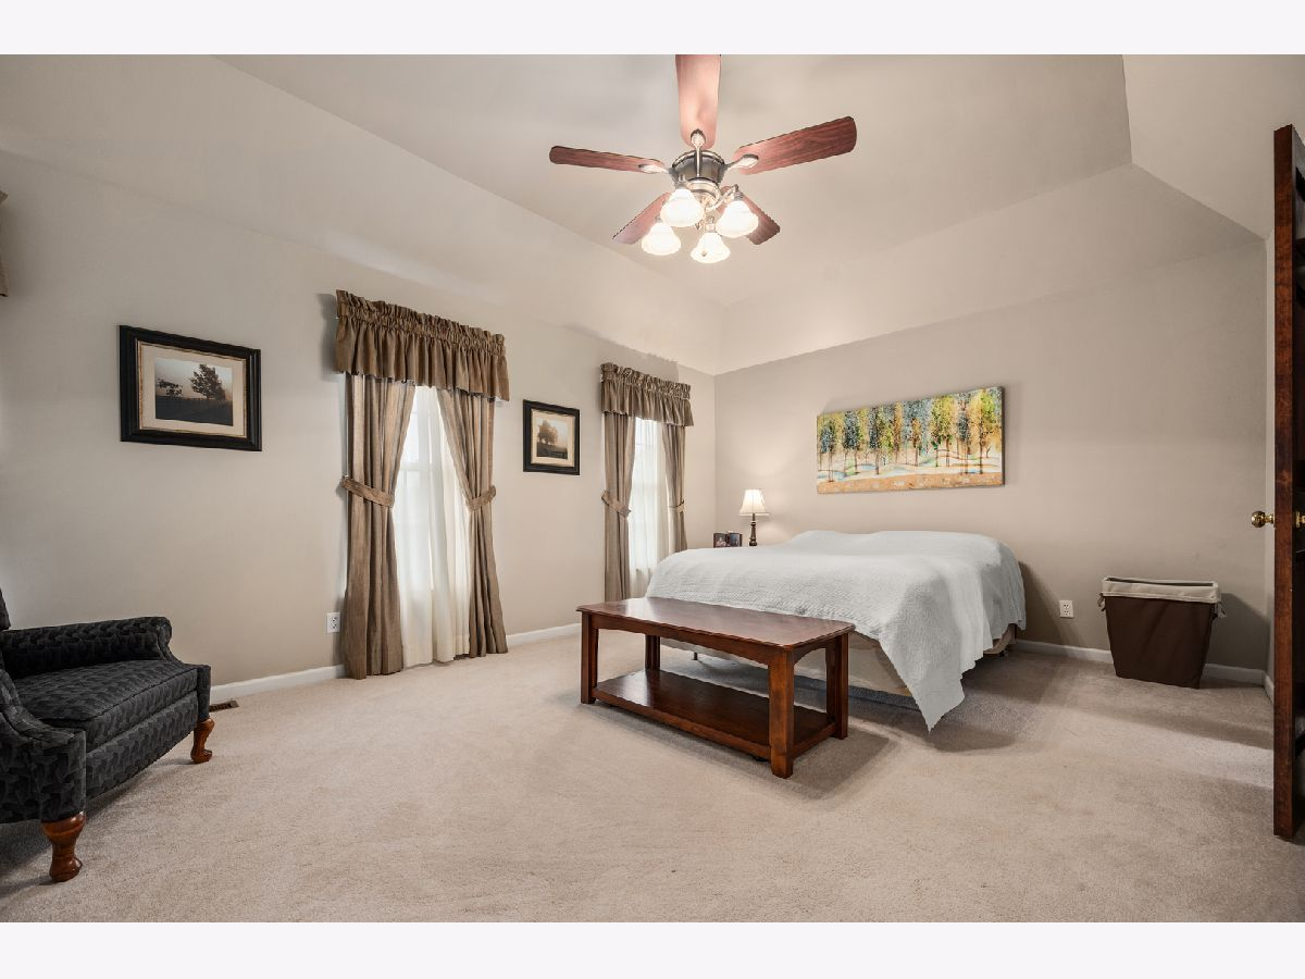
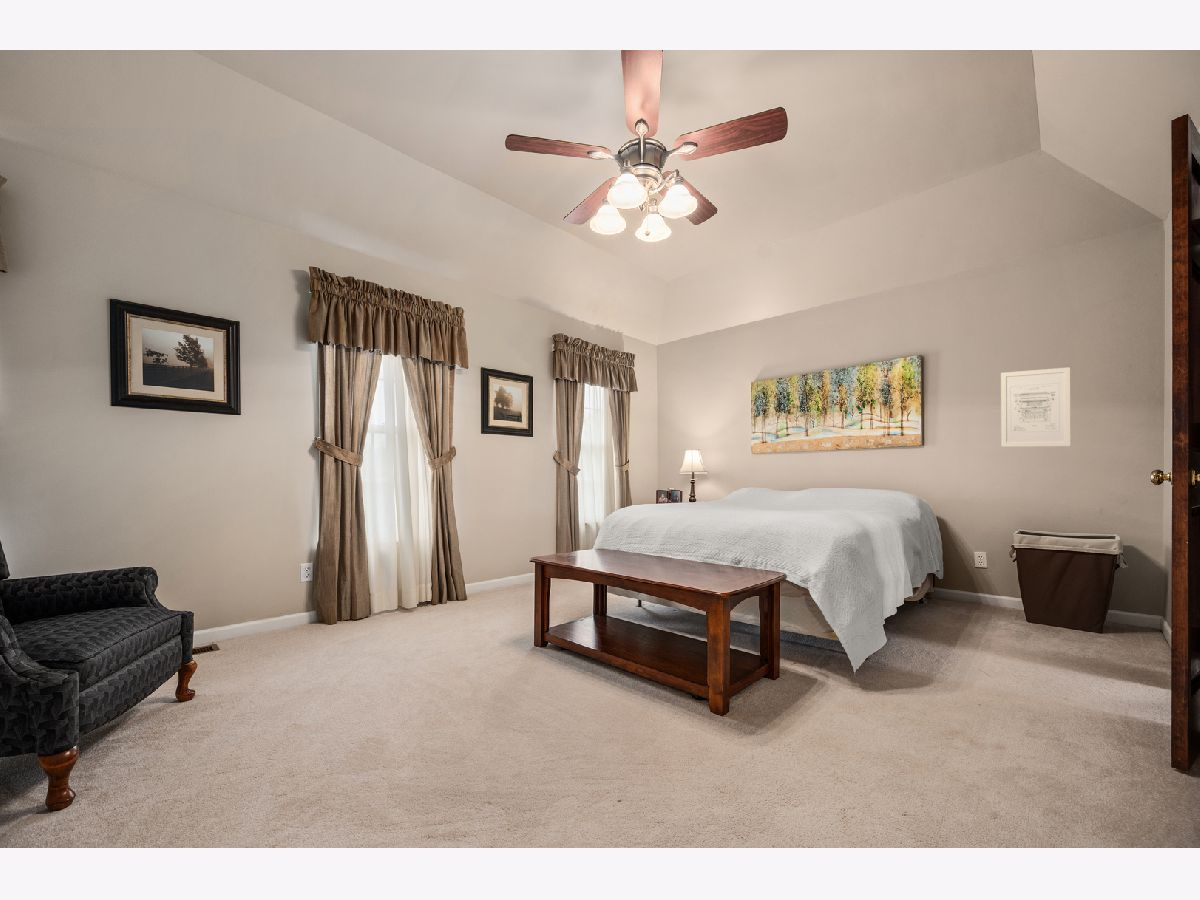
+ wall art (1034, 408)
